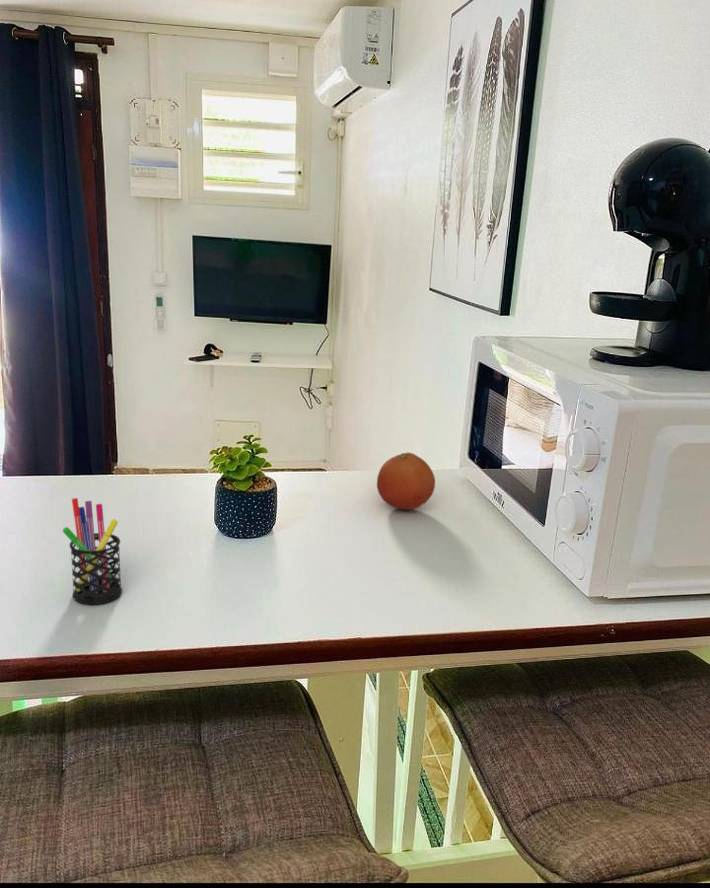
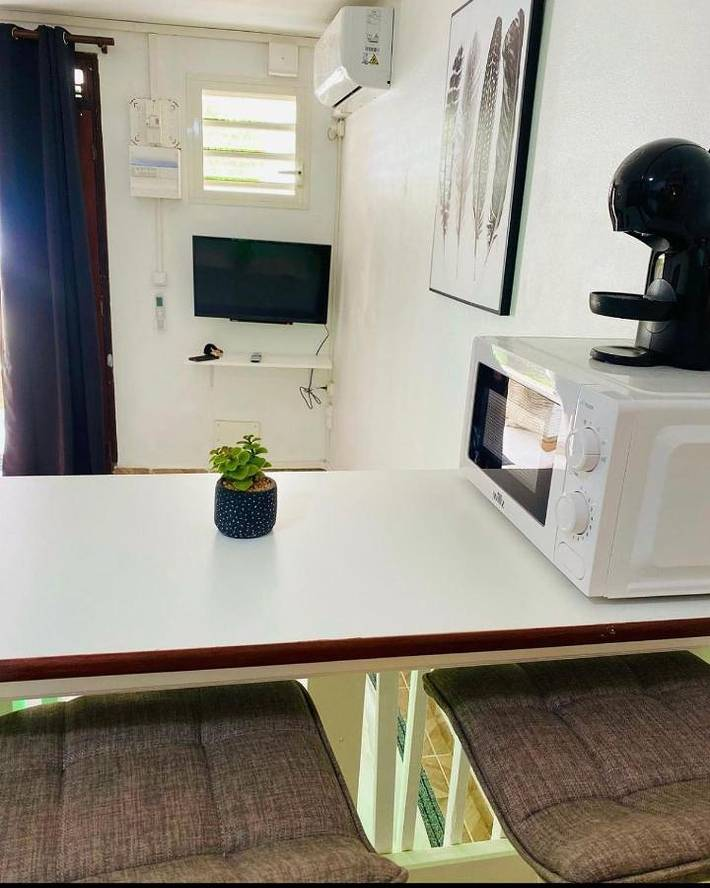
- pen holder (89, 550)
- fruit (405, 480)
